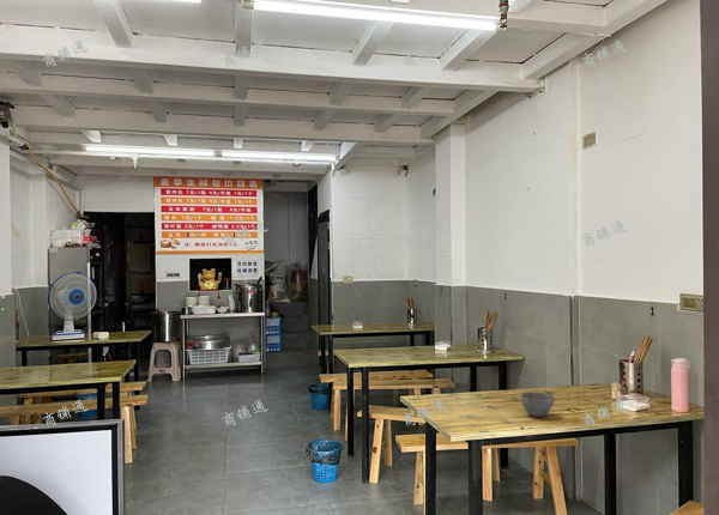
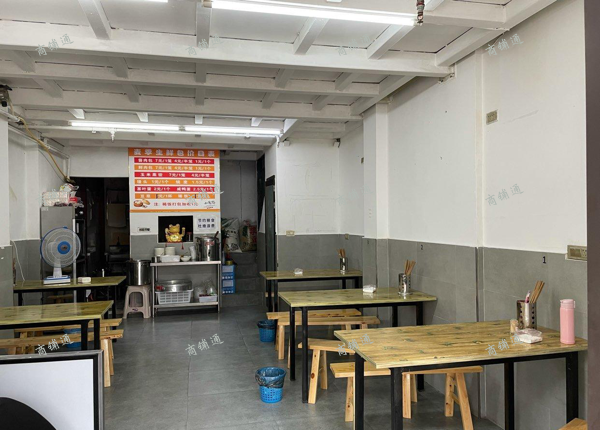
- bowl (537, 405)
